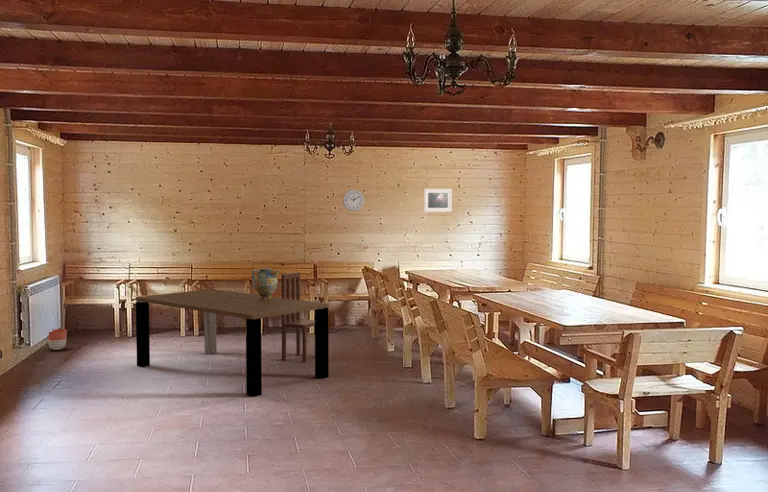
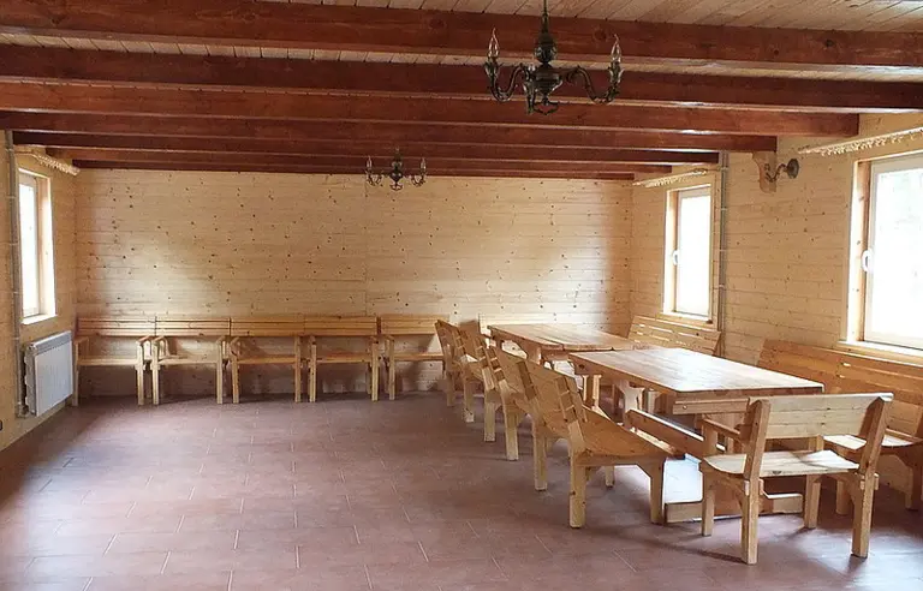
- wall clock (353, 200)
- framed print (437, 200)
- chair (299, 316)
- planter (57, 340)
- dining table (215, 335)
- ceramic jug (266, 283)
